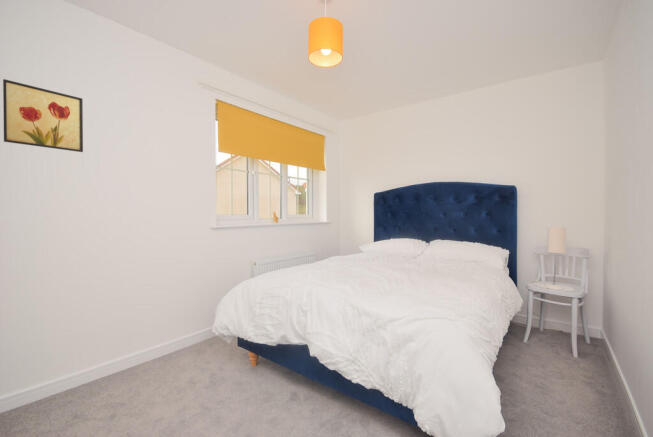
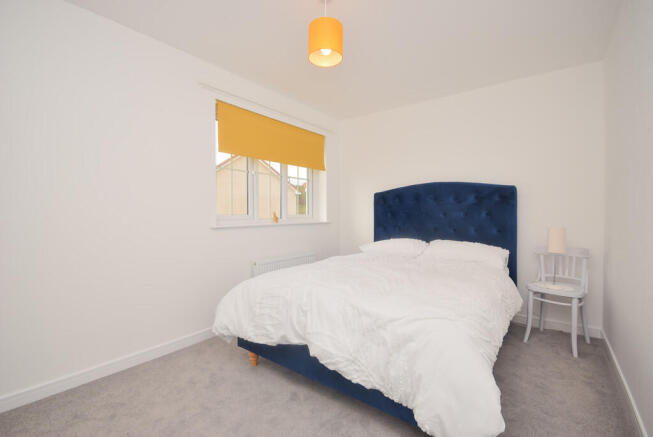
- wall art (45, 118)
